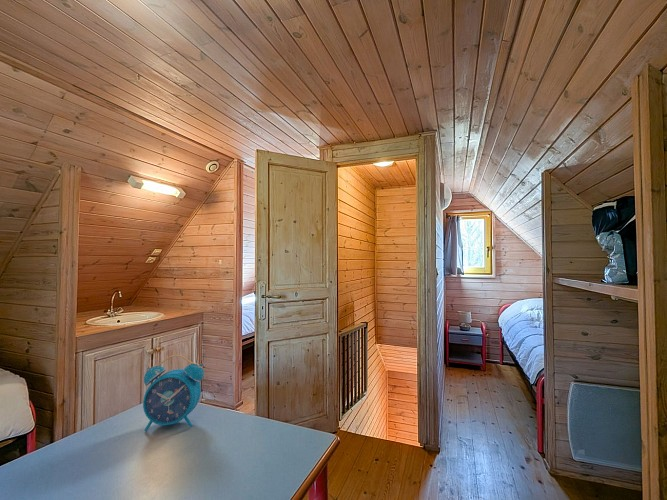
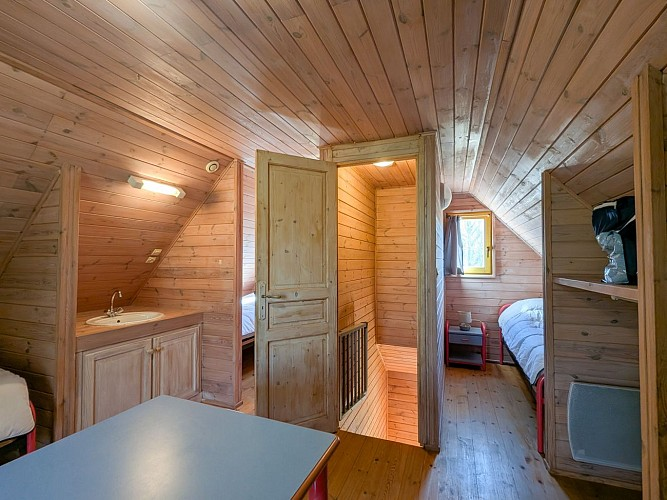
- alarm clock (172, 390)
